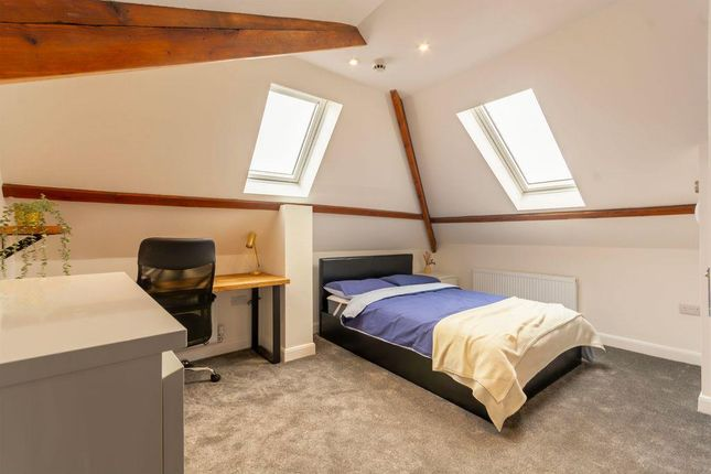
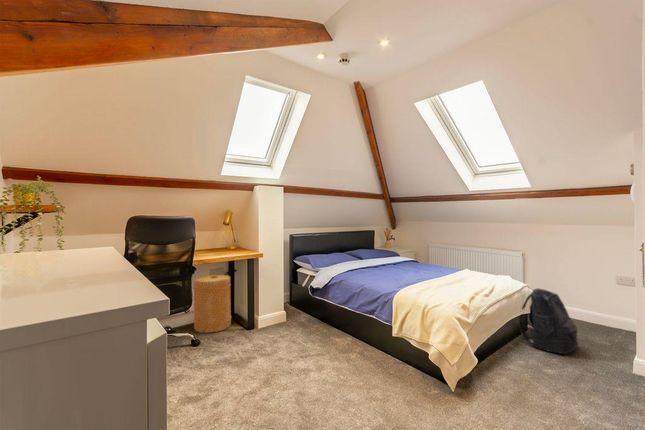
+ backpack (548, 317)
+ basket (212, 302)
